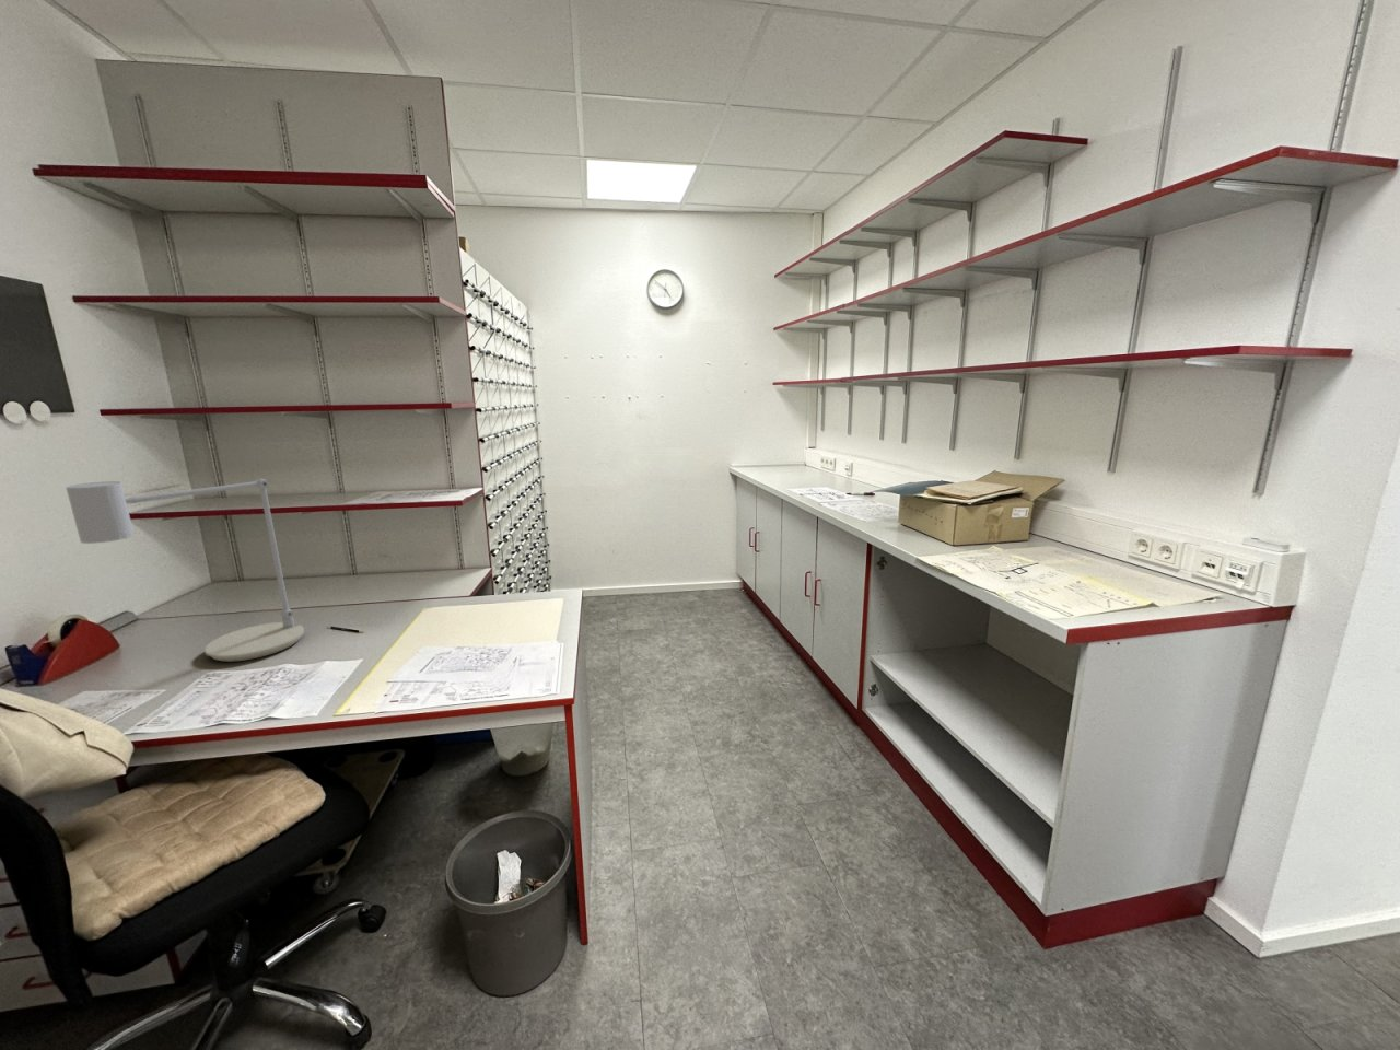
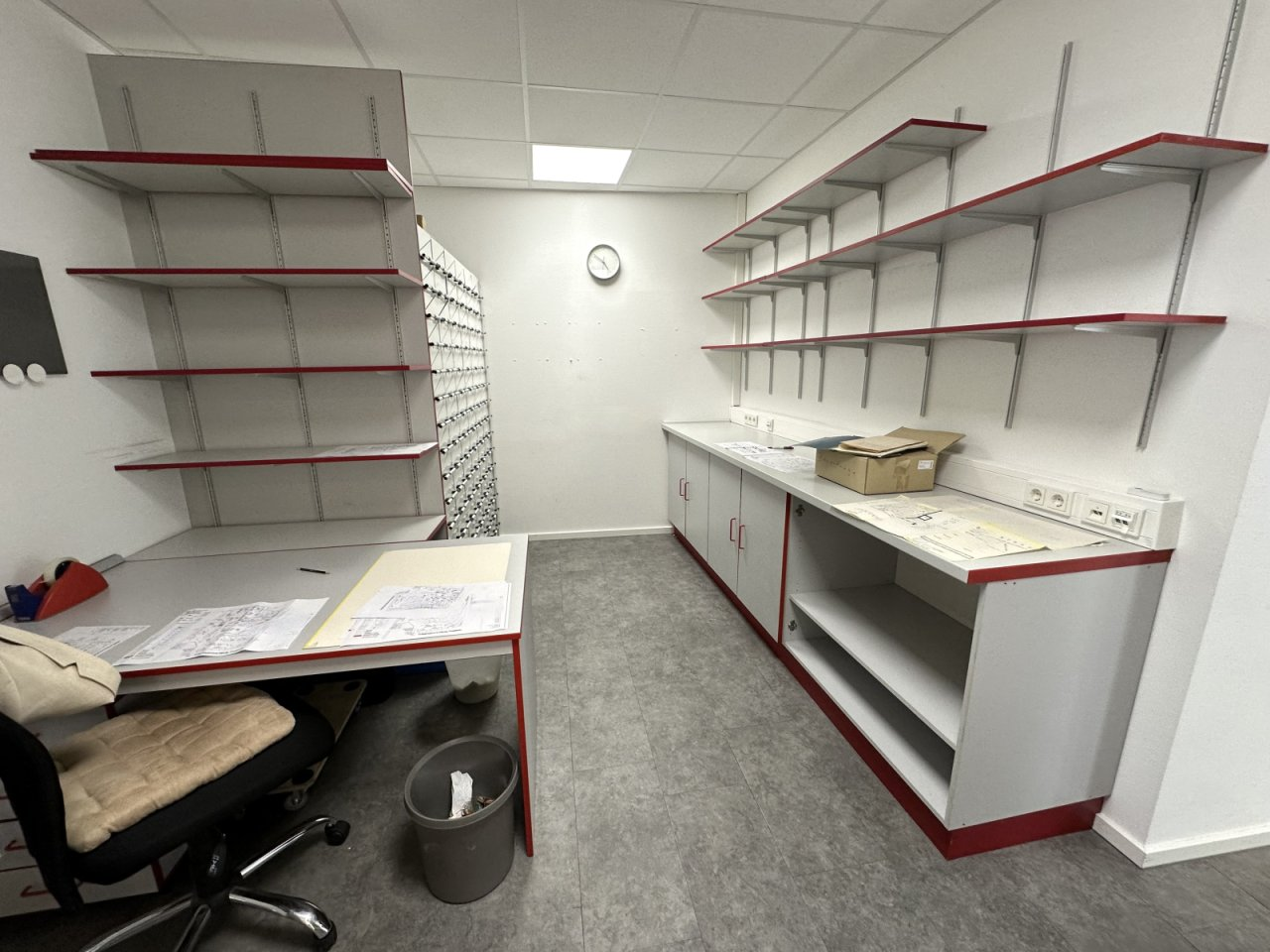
- desk lamp (224, 634)
